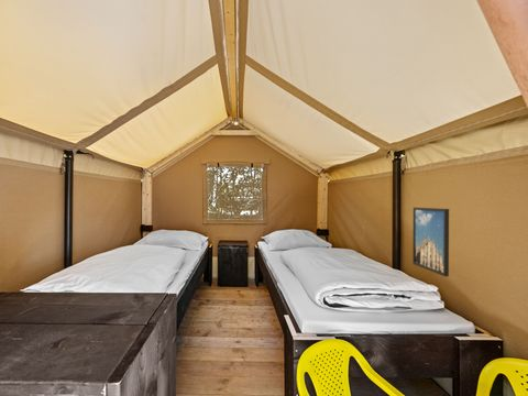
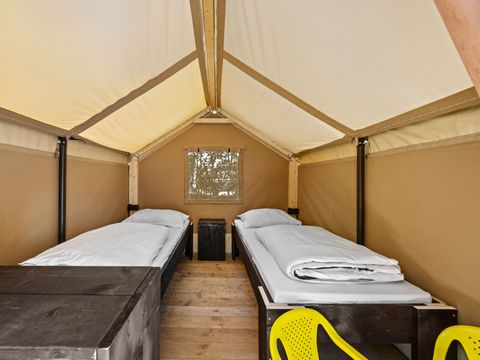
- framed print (429, 239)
